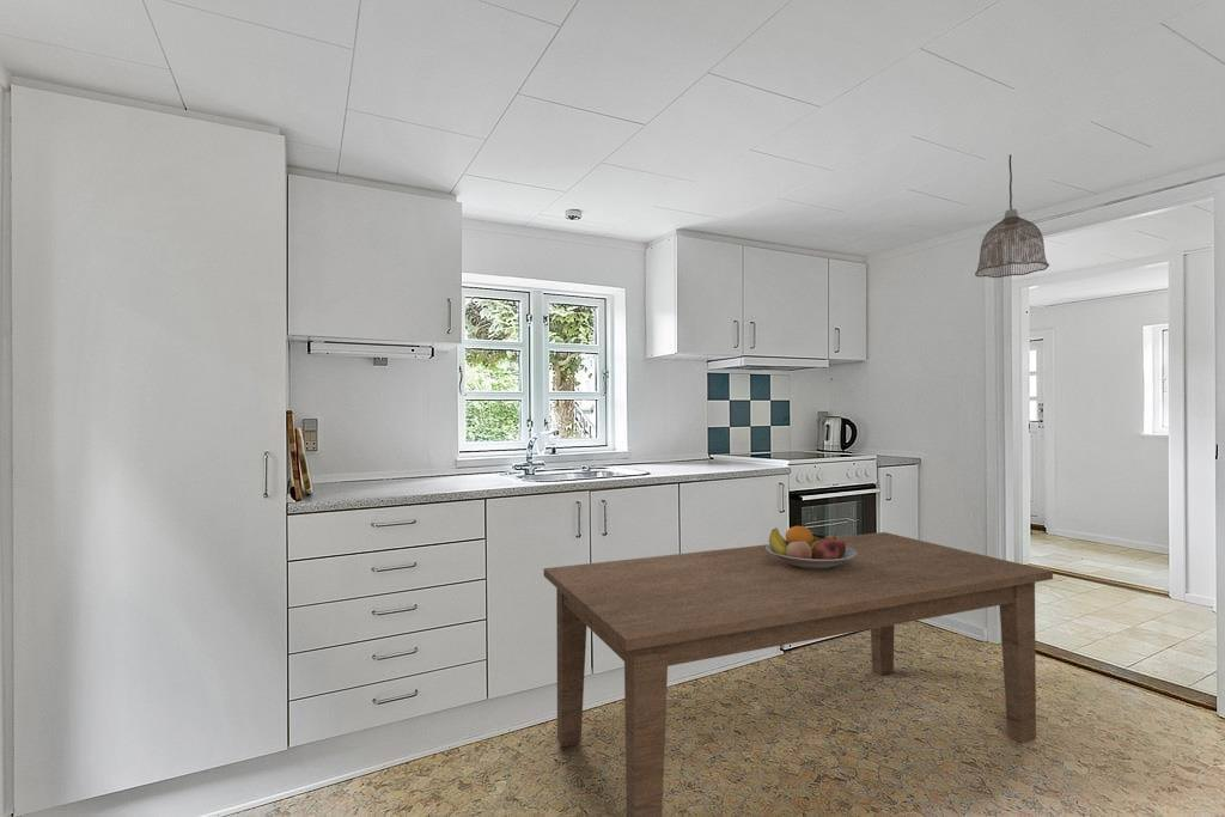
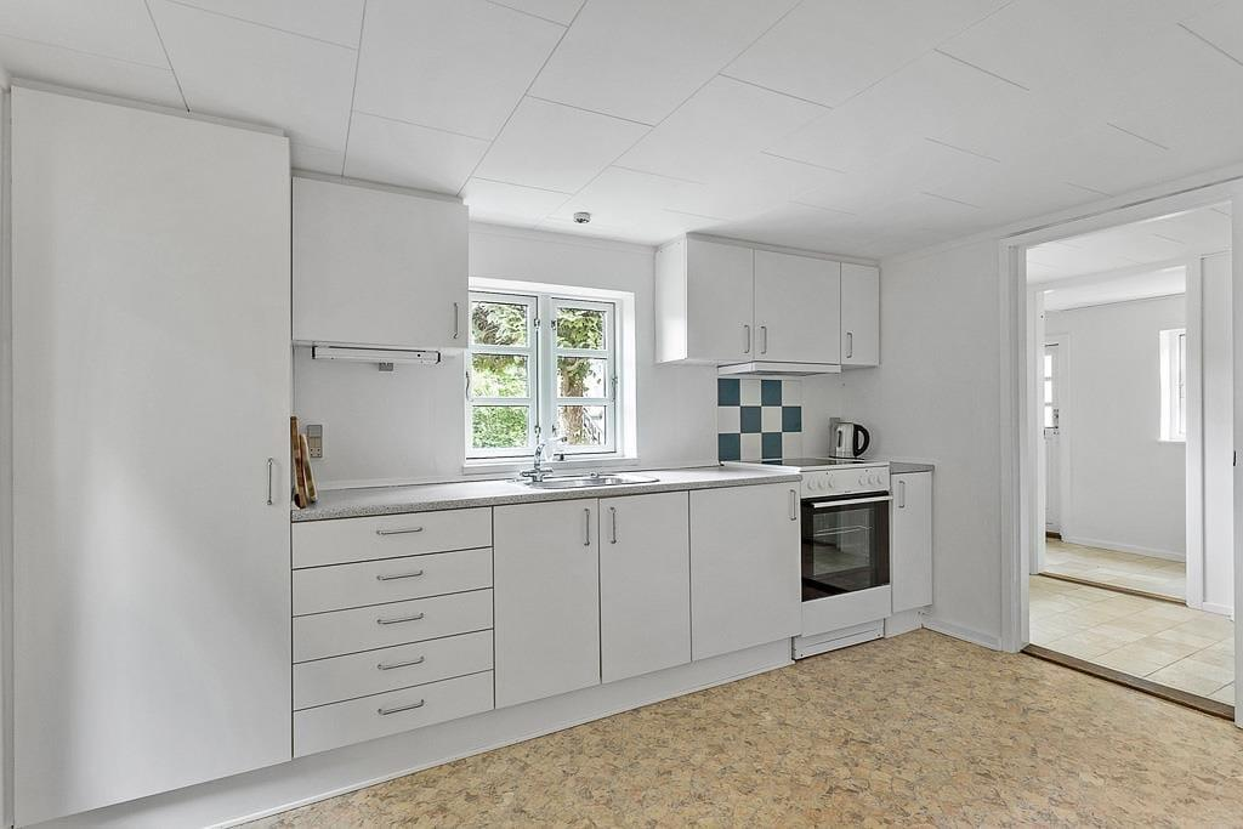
- fruit bowl (810, 544)
- dining table (793, 642)
- pendant lamp (1010, 213)
